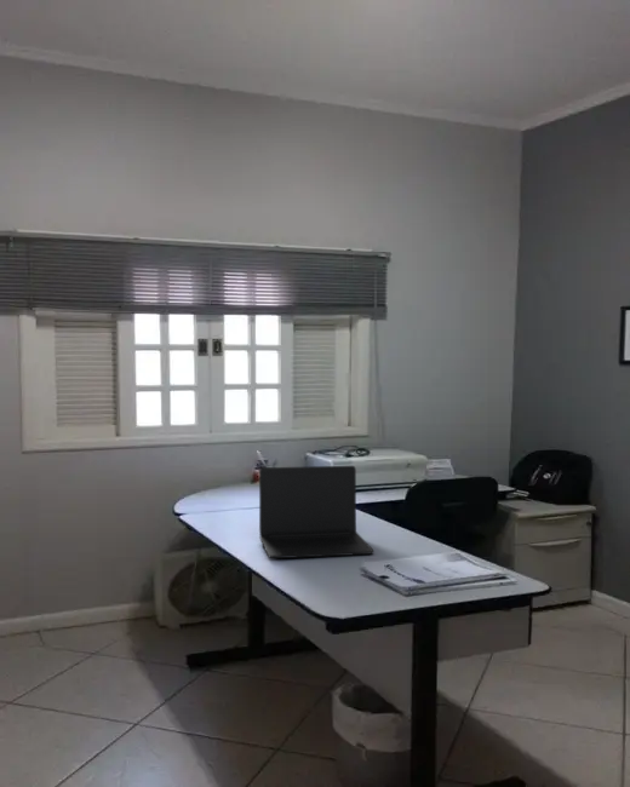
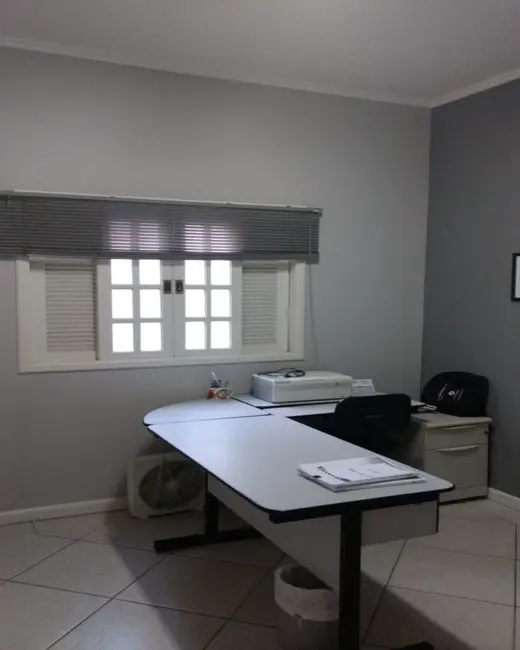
- laptop (314, 510)
